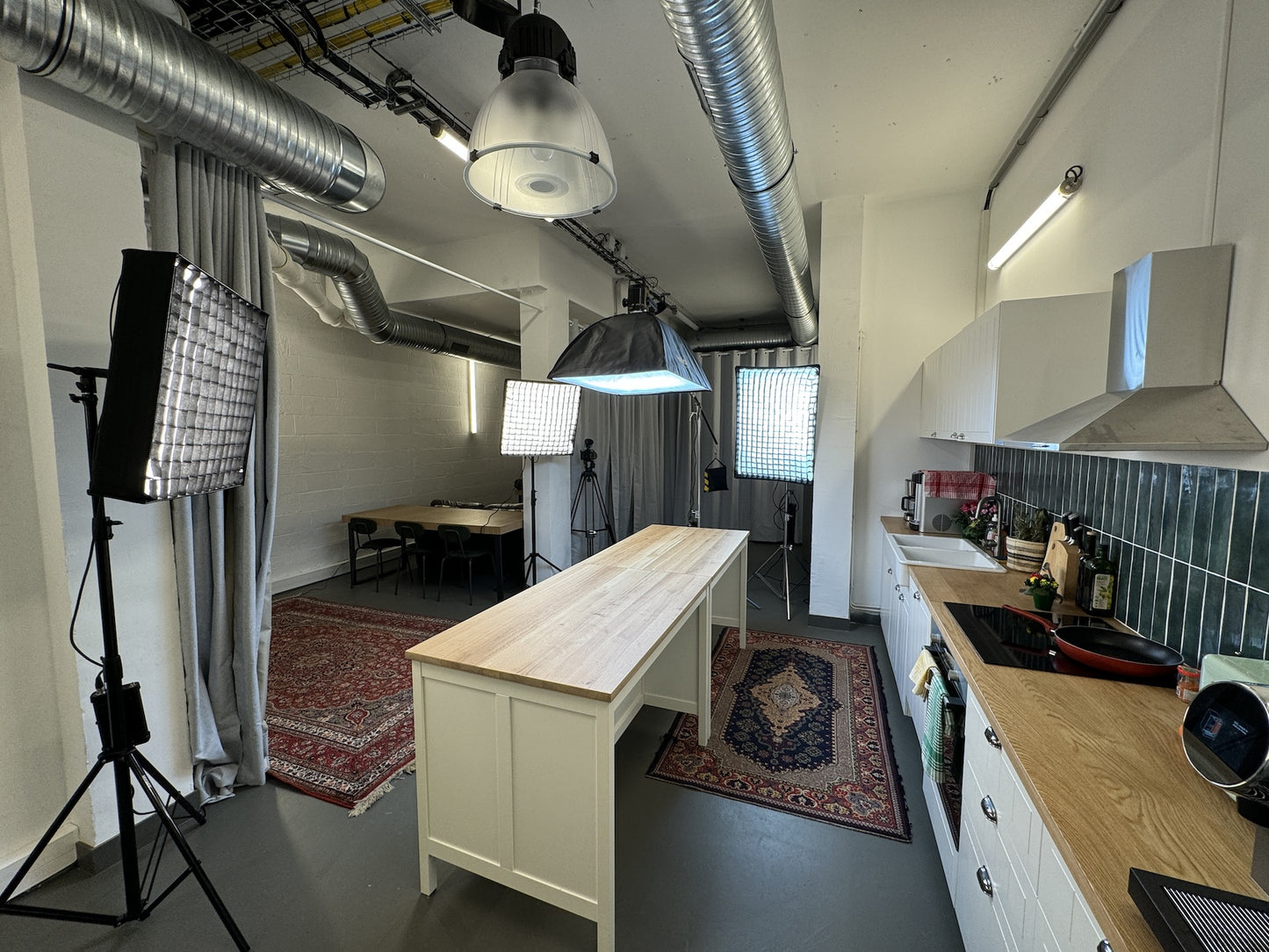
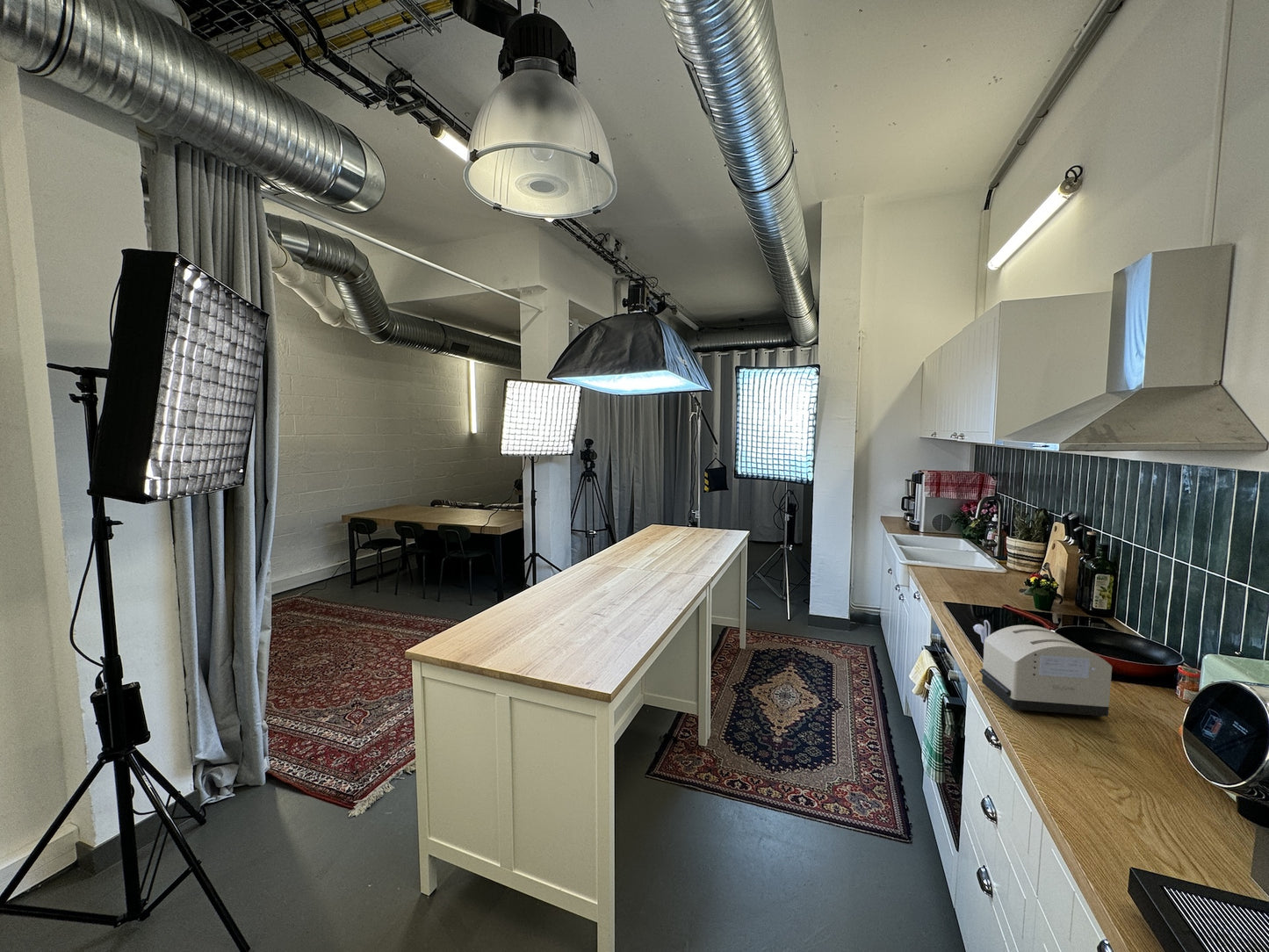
+ toaster (1030, 660)
